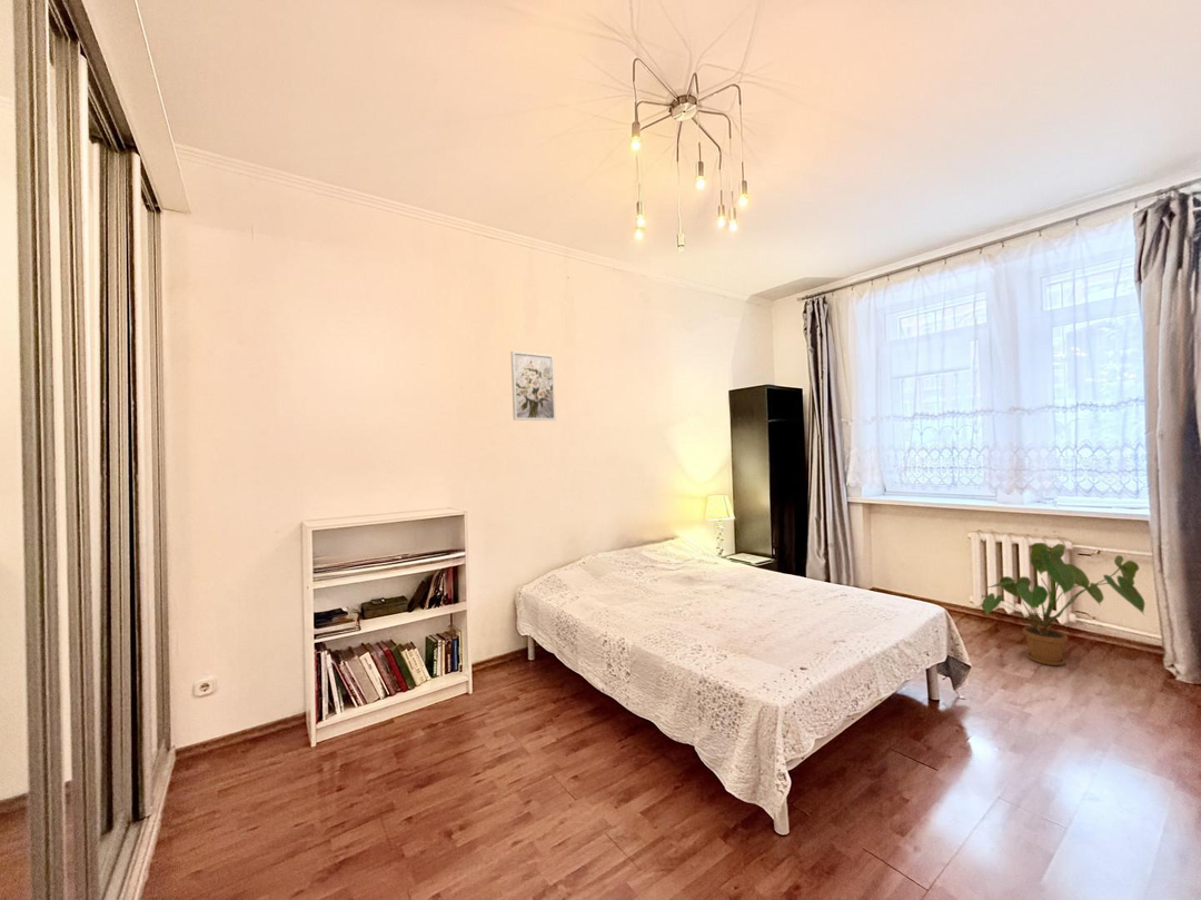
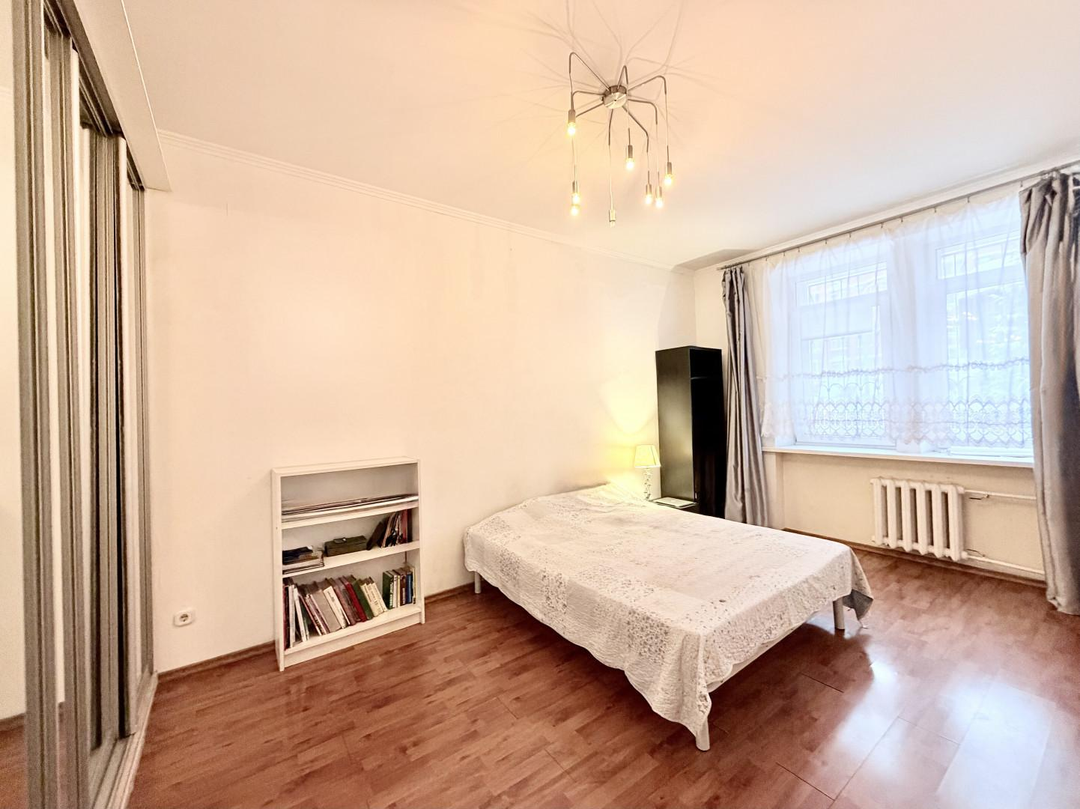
- wall art (534, 386)
- house plant (1056, 601)
